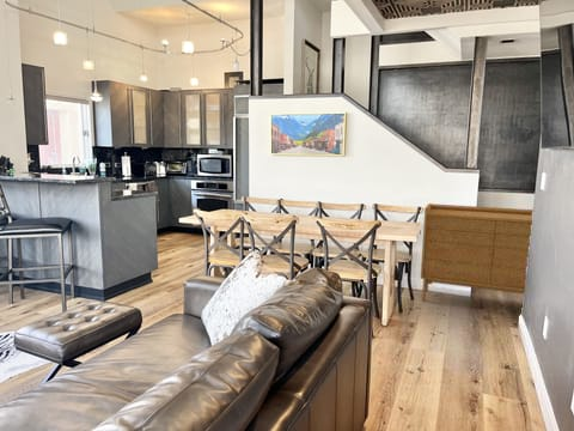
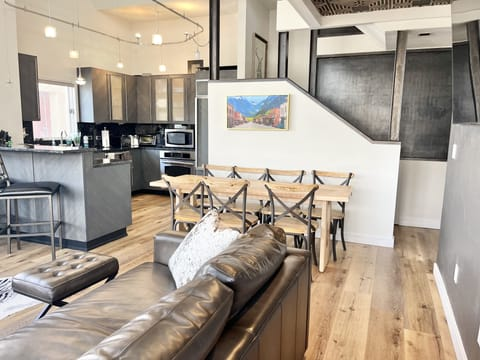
- sideboard (490, 256)
